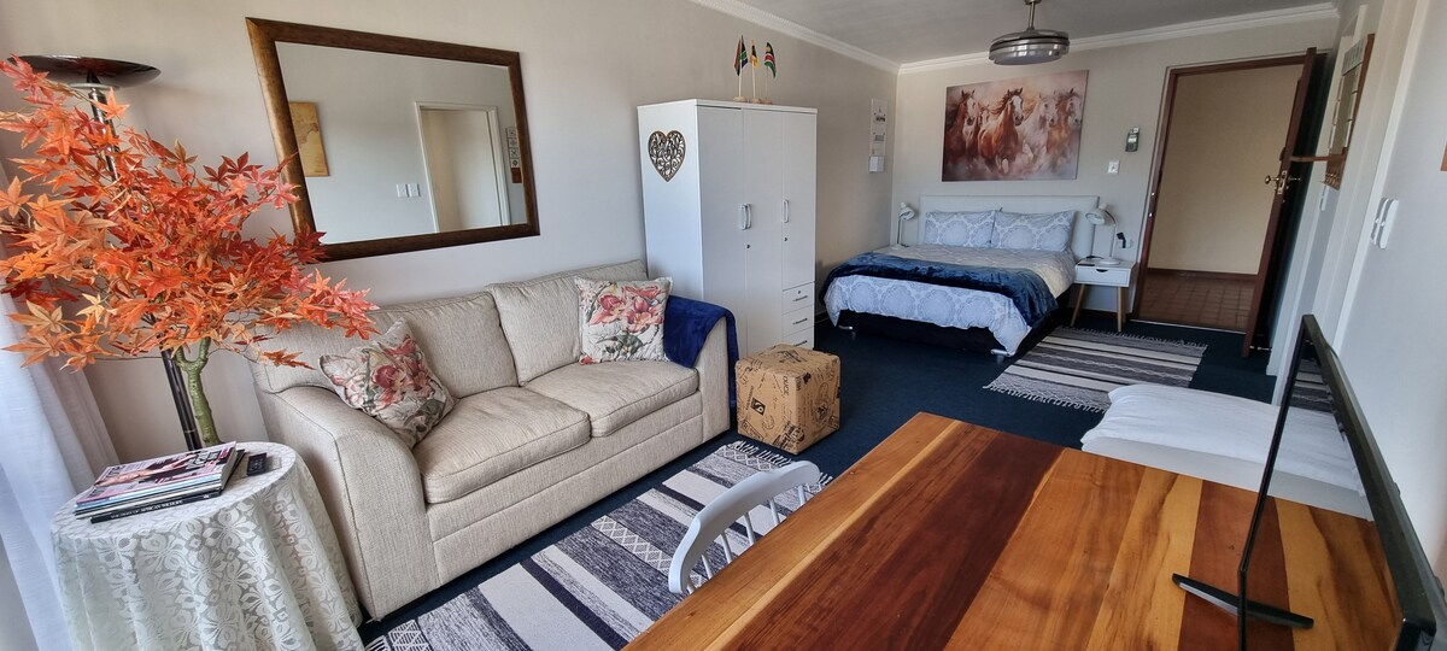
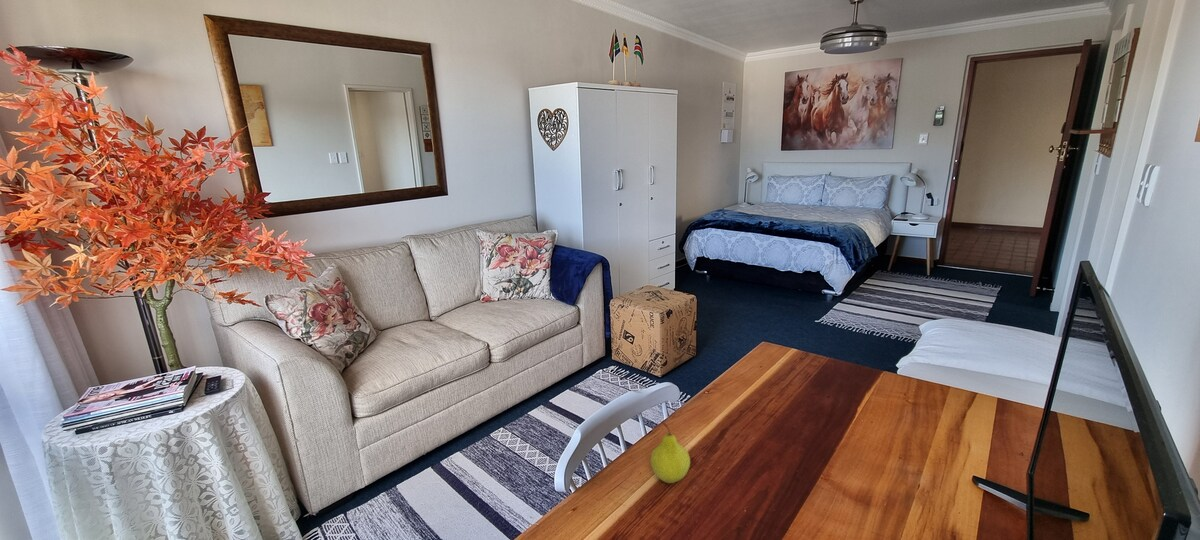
+ fruit (670, 449)
